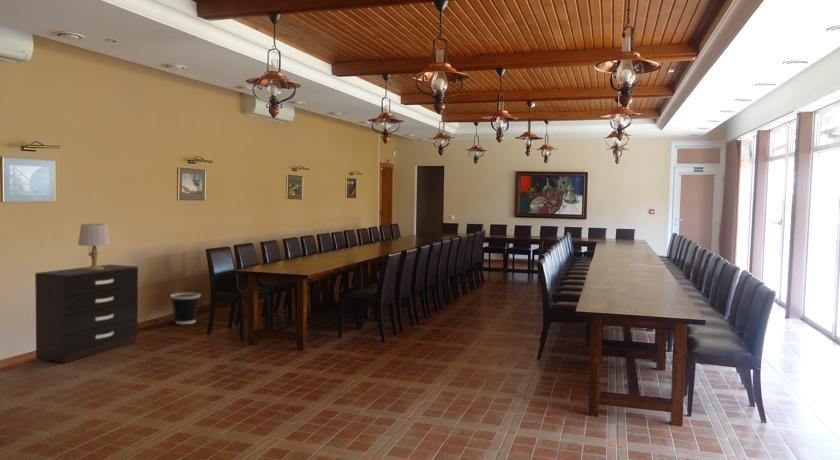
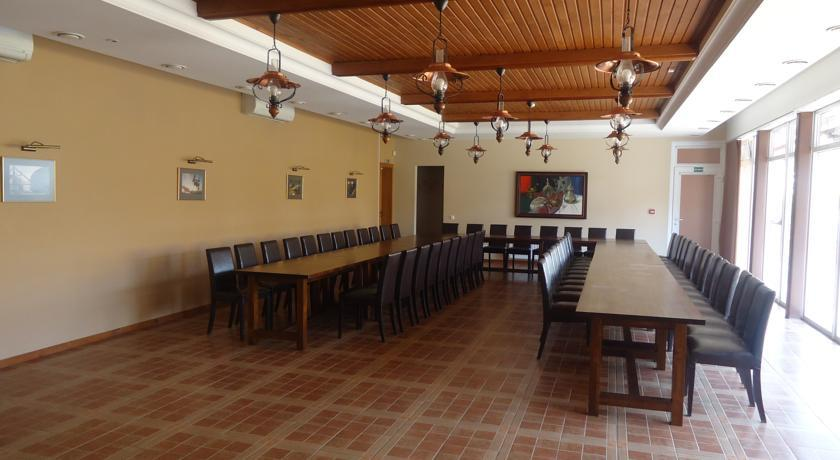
- wastebasket (185, 308)
- table lamp (94, 246)
- dresser (91, 310)
